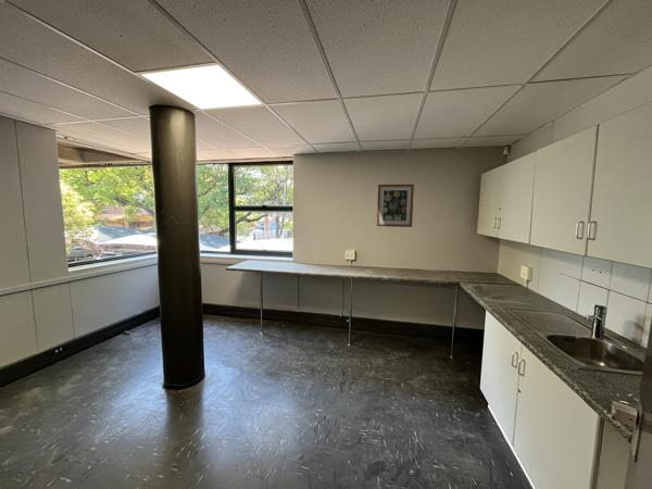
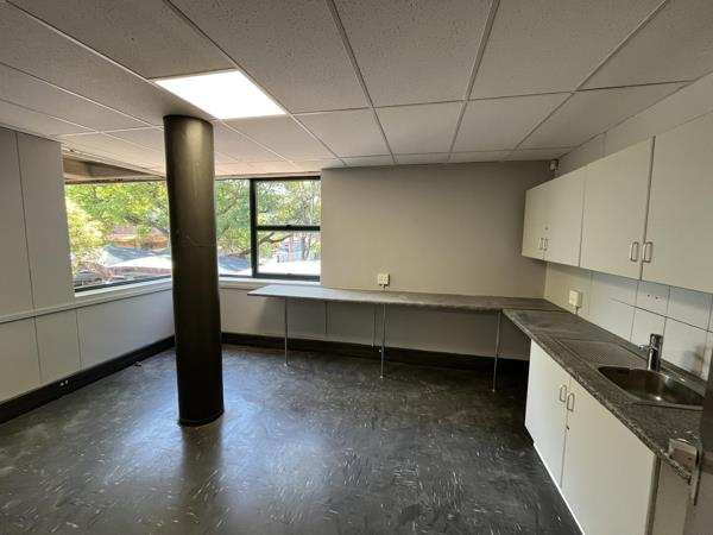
- wall art (394, 205)
